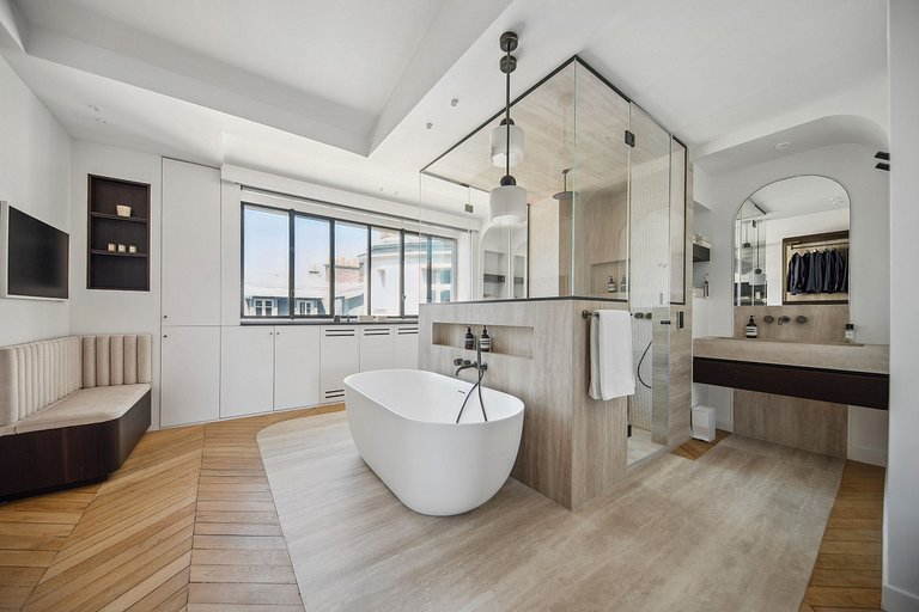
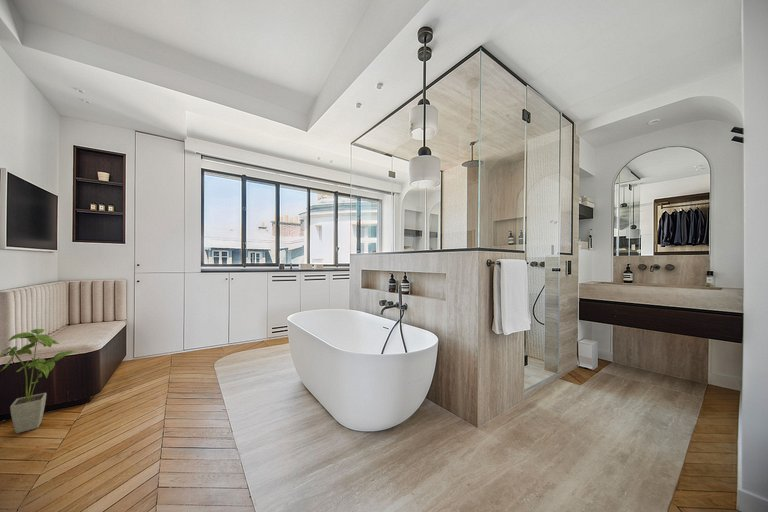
+ house plant (39, 376)
